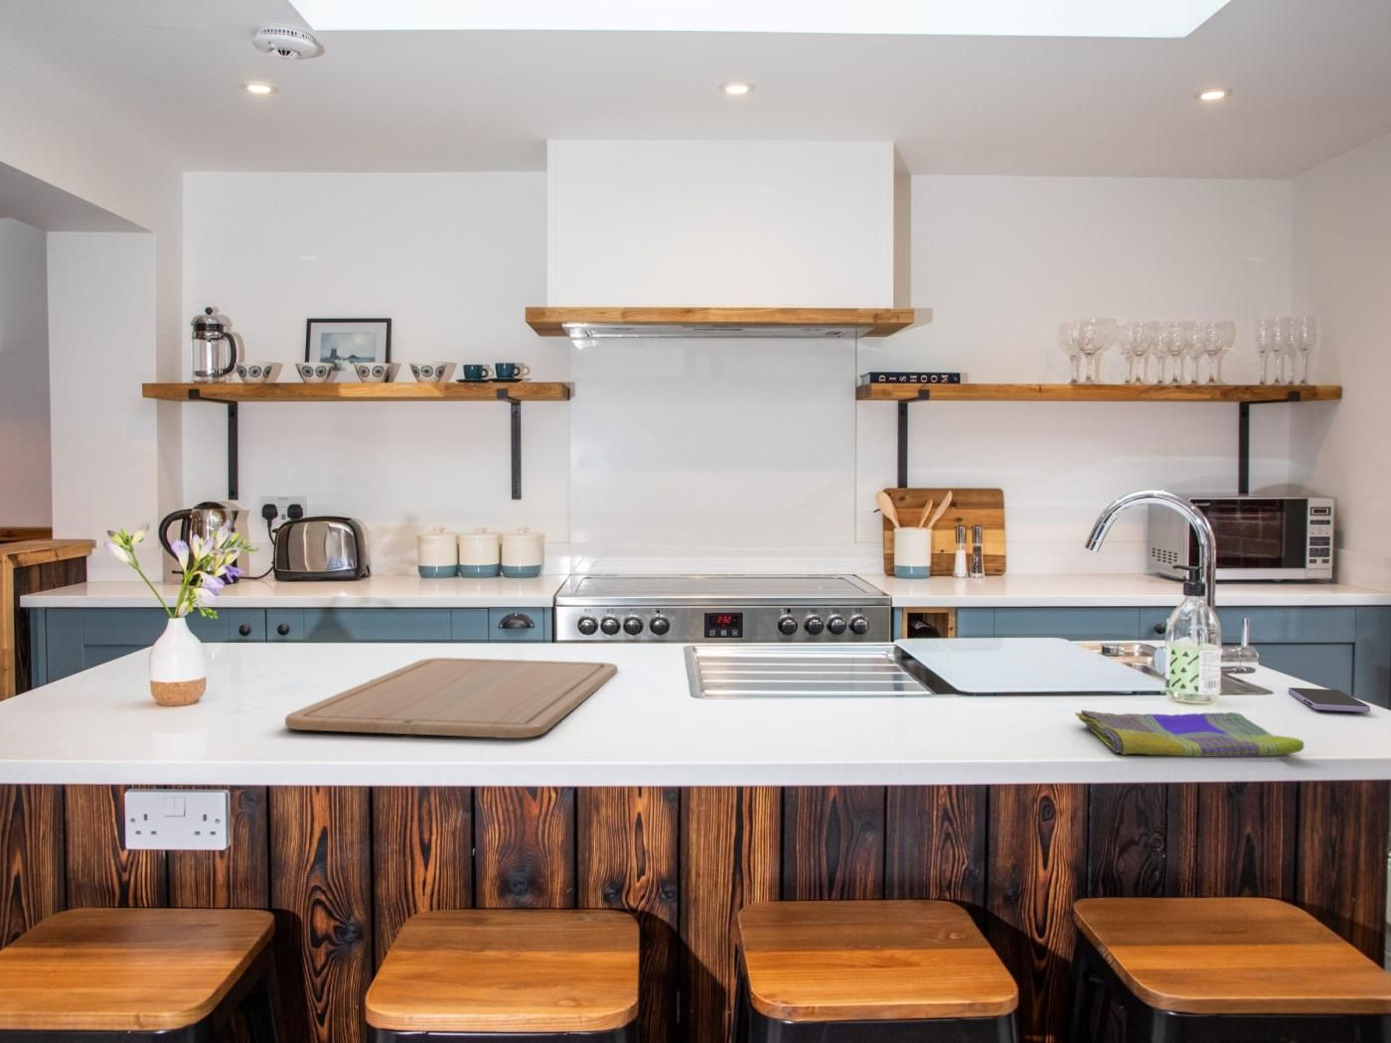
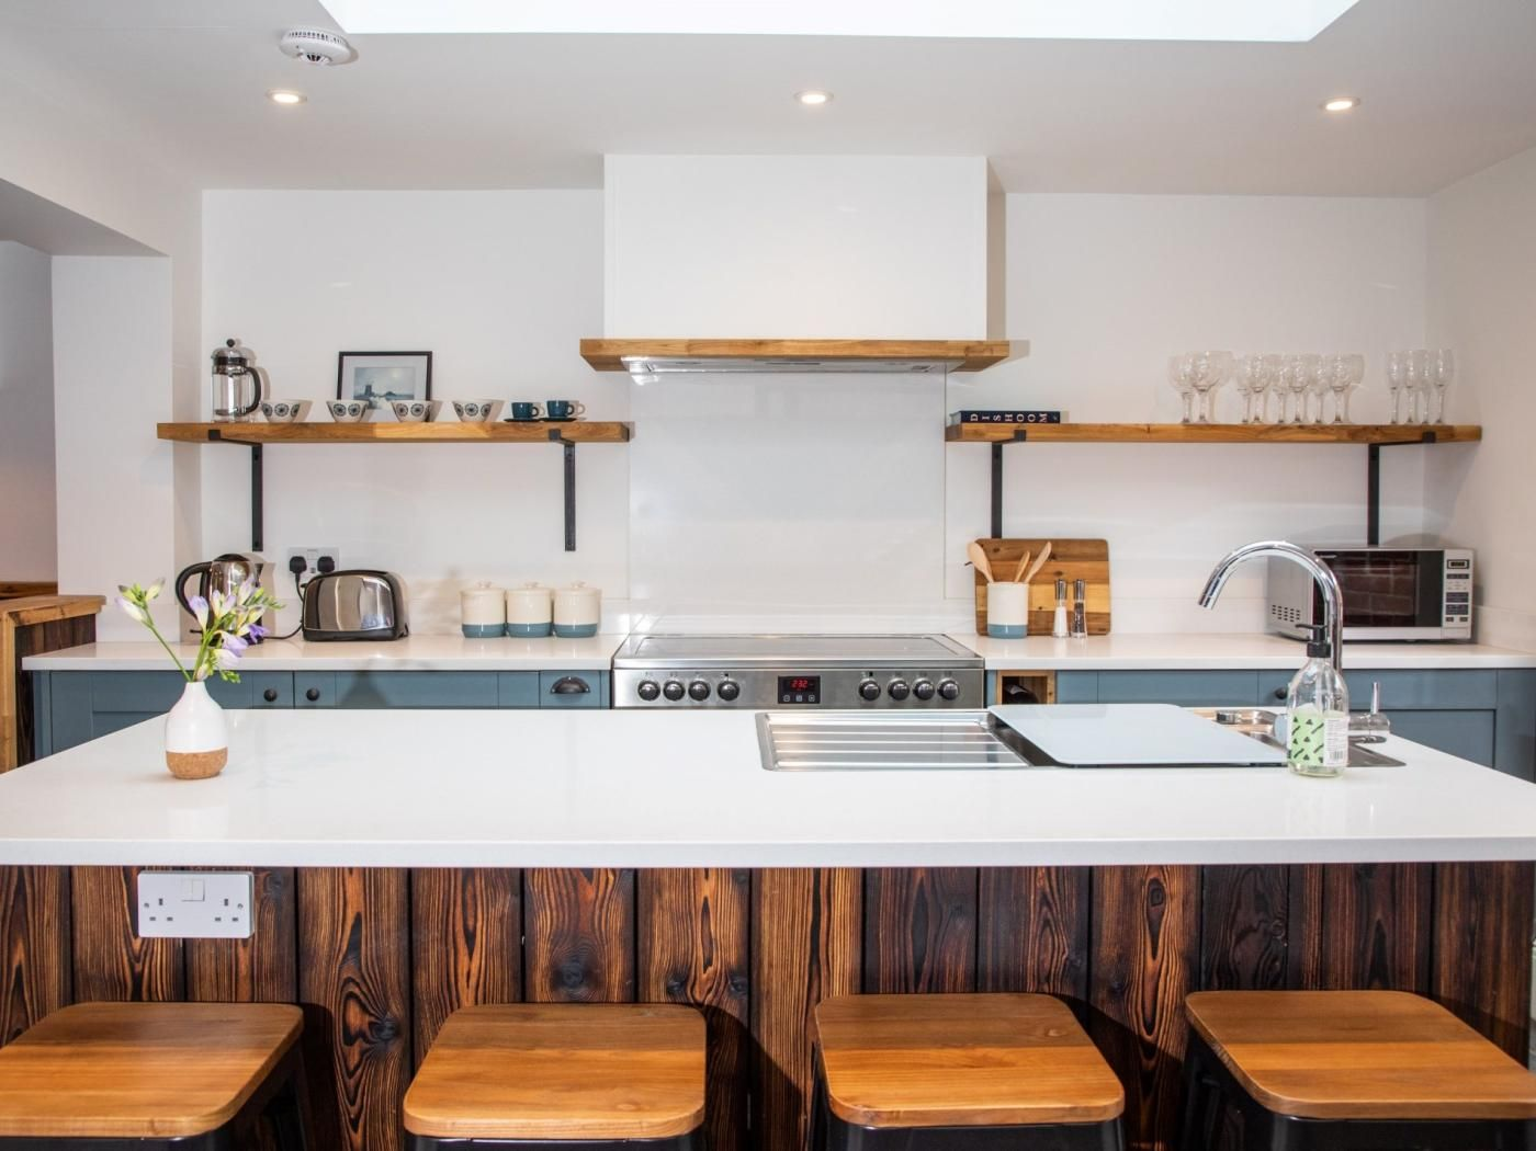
- chopping board (472, 690)
- dish towel (1183, 731)
- smartphone (1326, 699)
